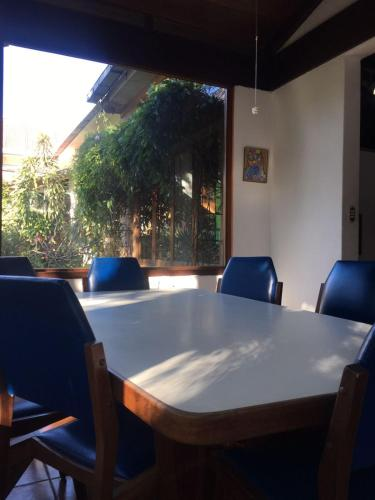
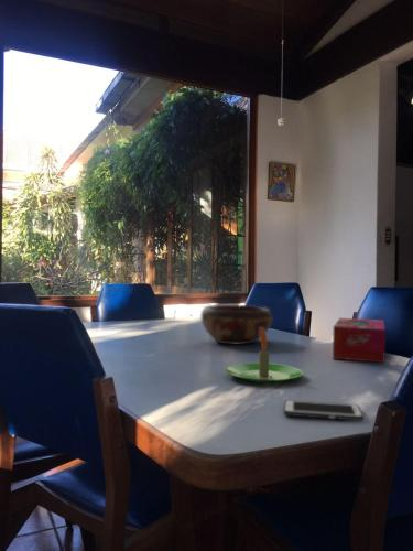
+ decorative bowl (236, 324)
+ tissue box (359, 337)
+ candle (263, 352)
+ cell phone (322, 410)
